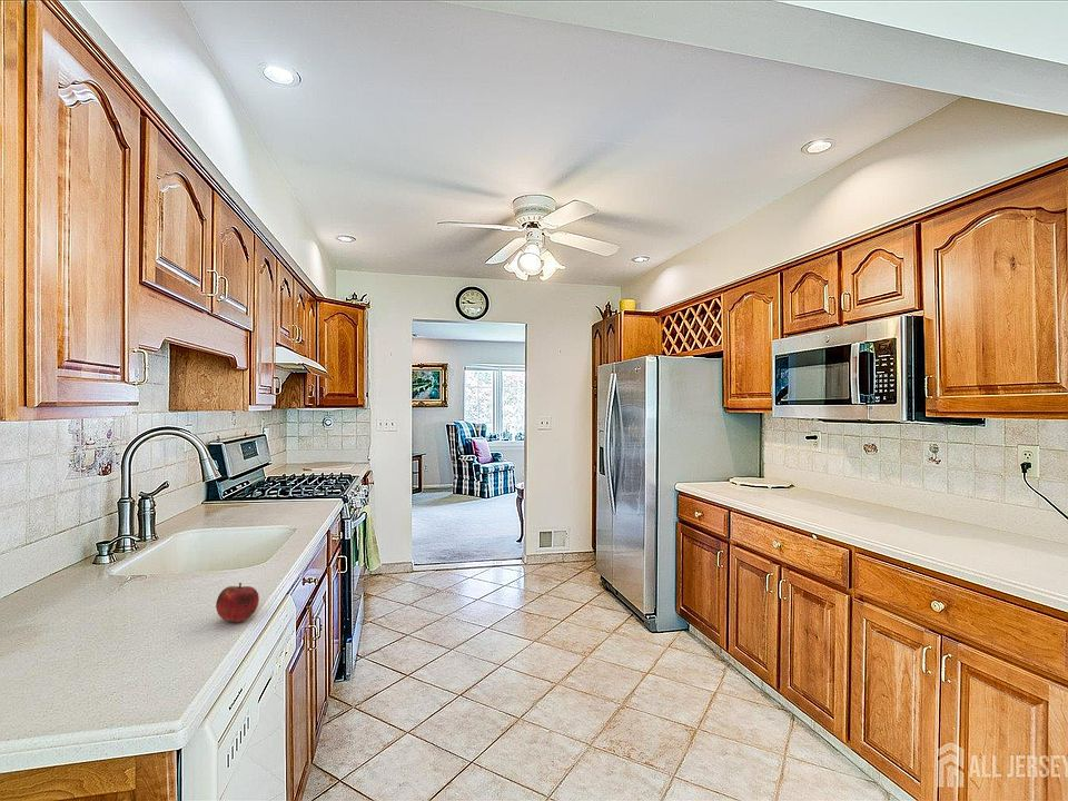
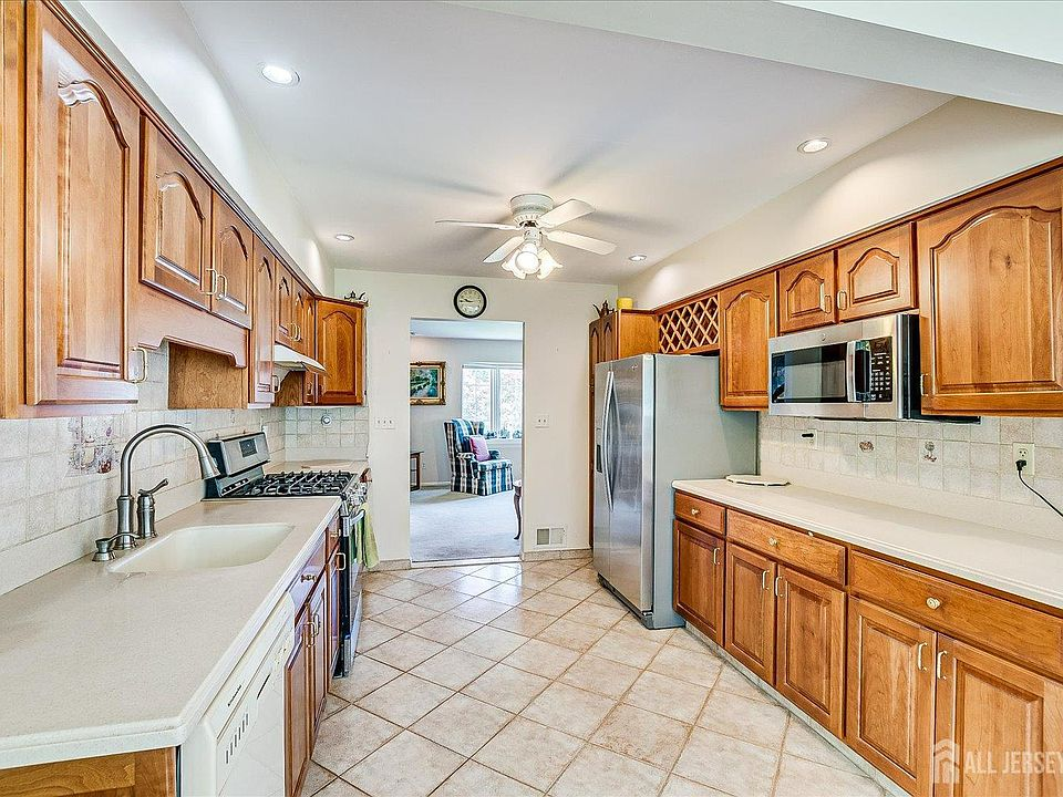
- fruit (237, 602)
